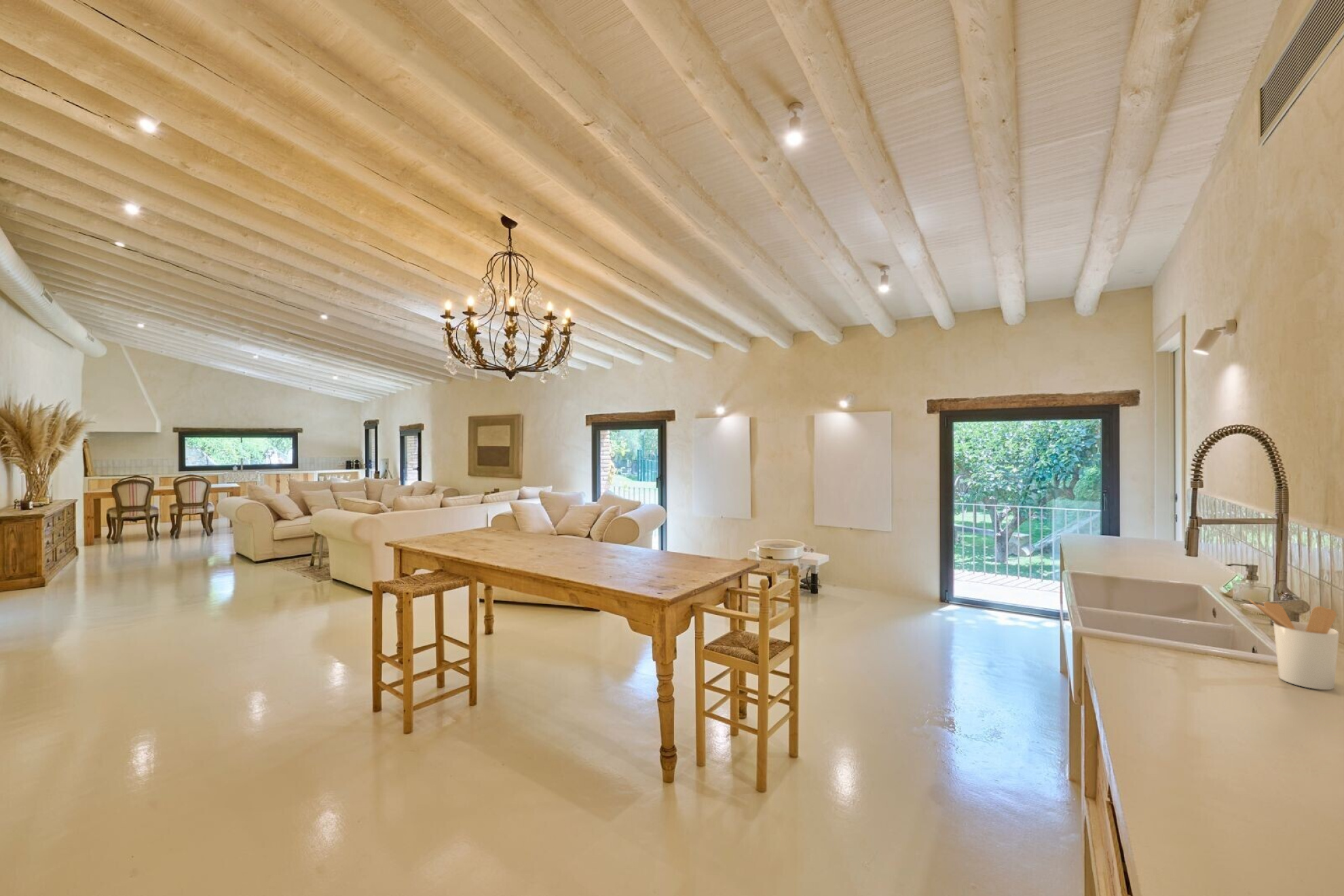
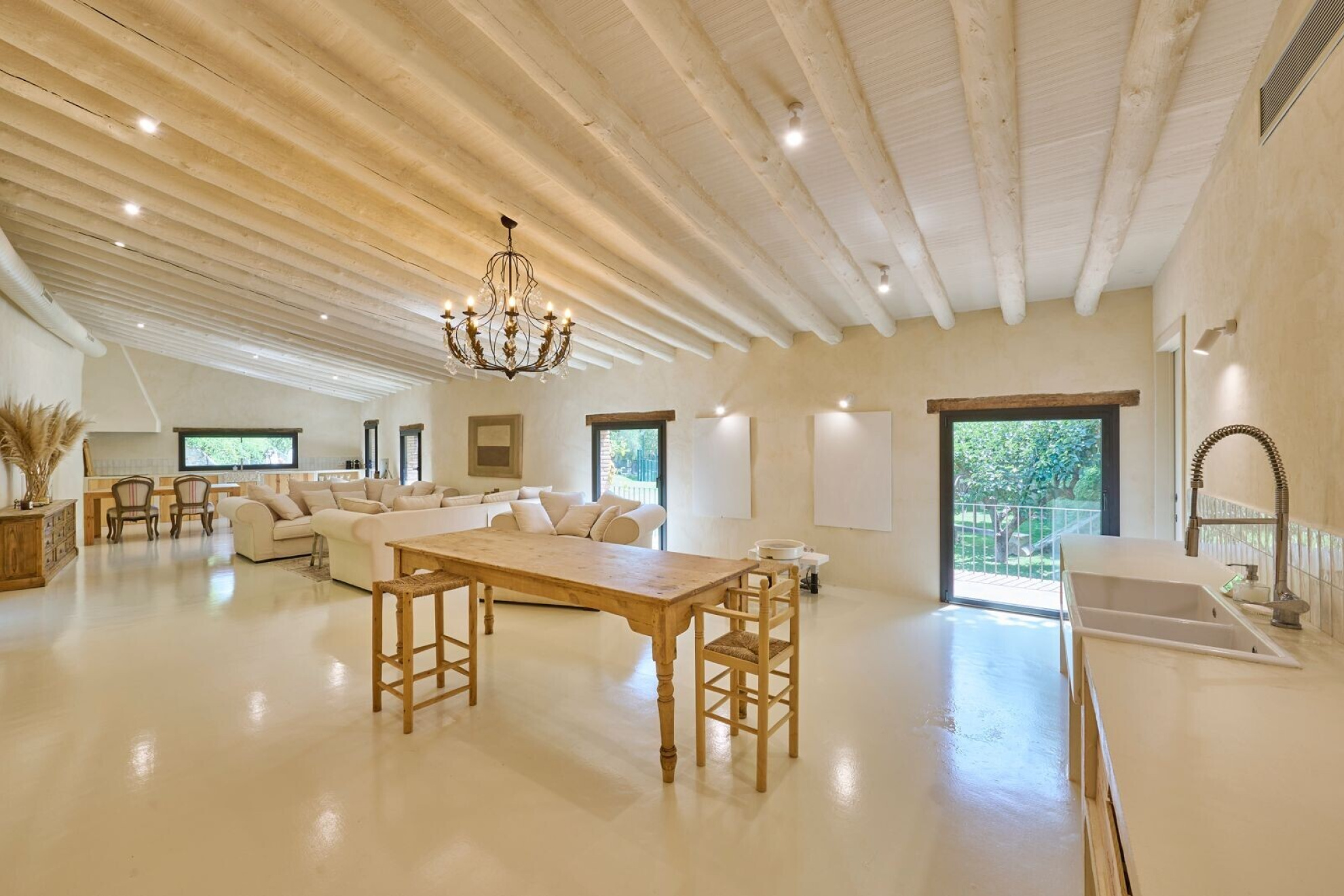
- utensil holder (1290, 640)
